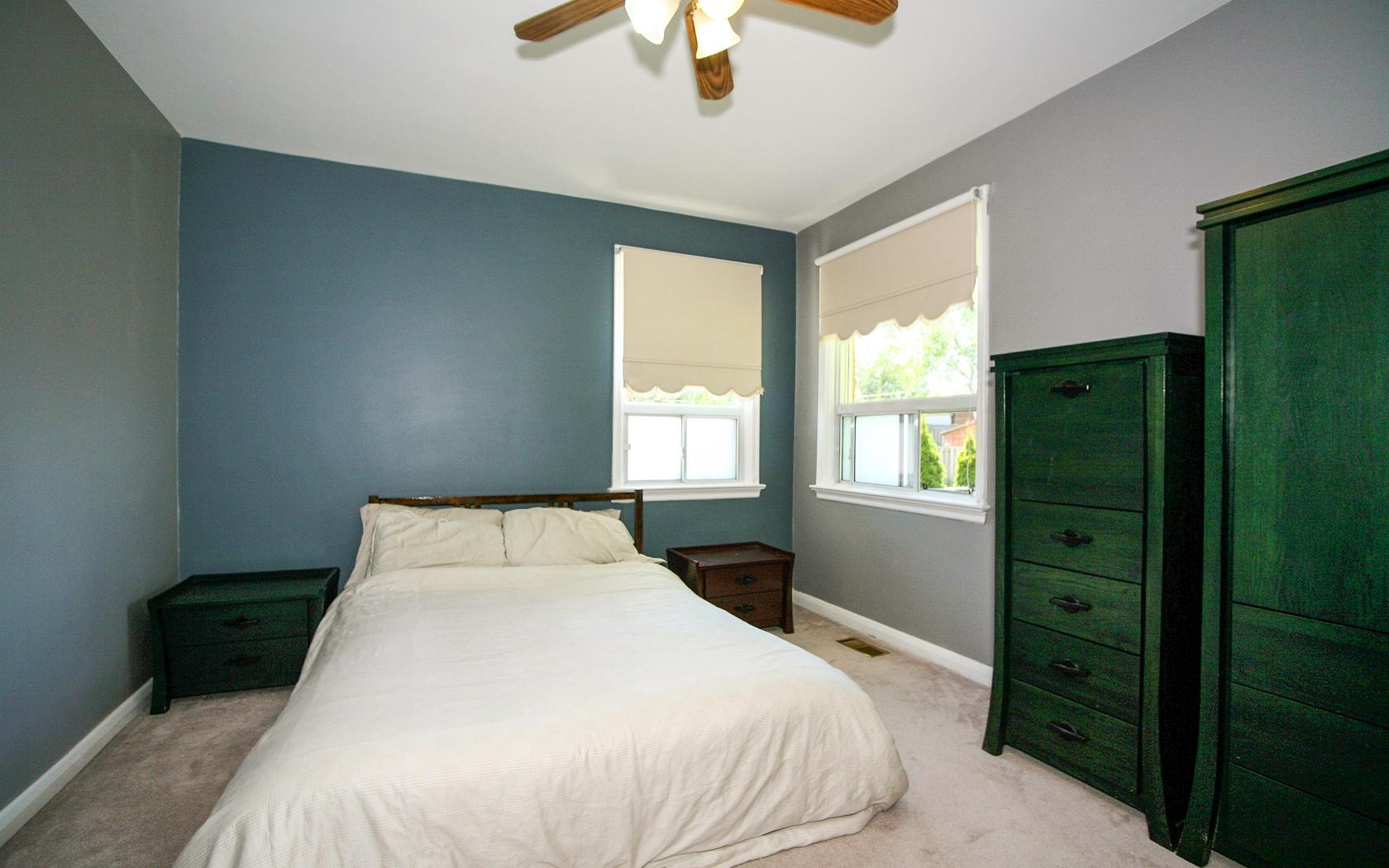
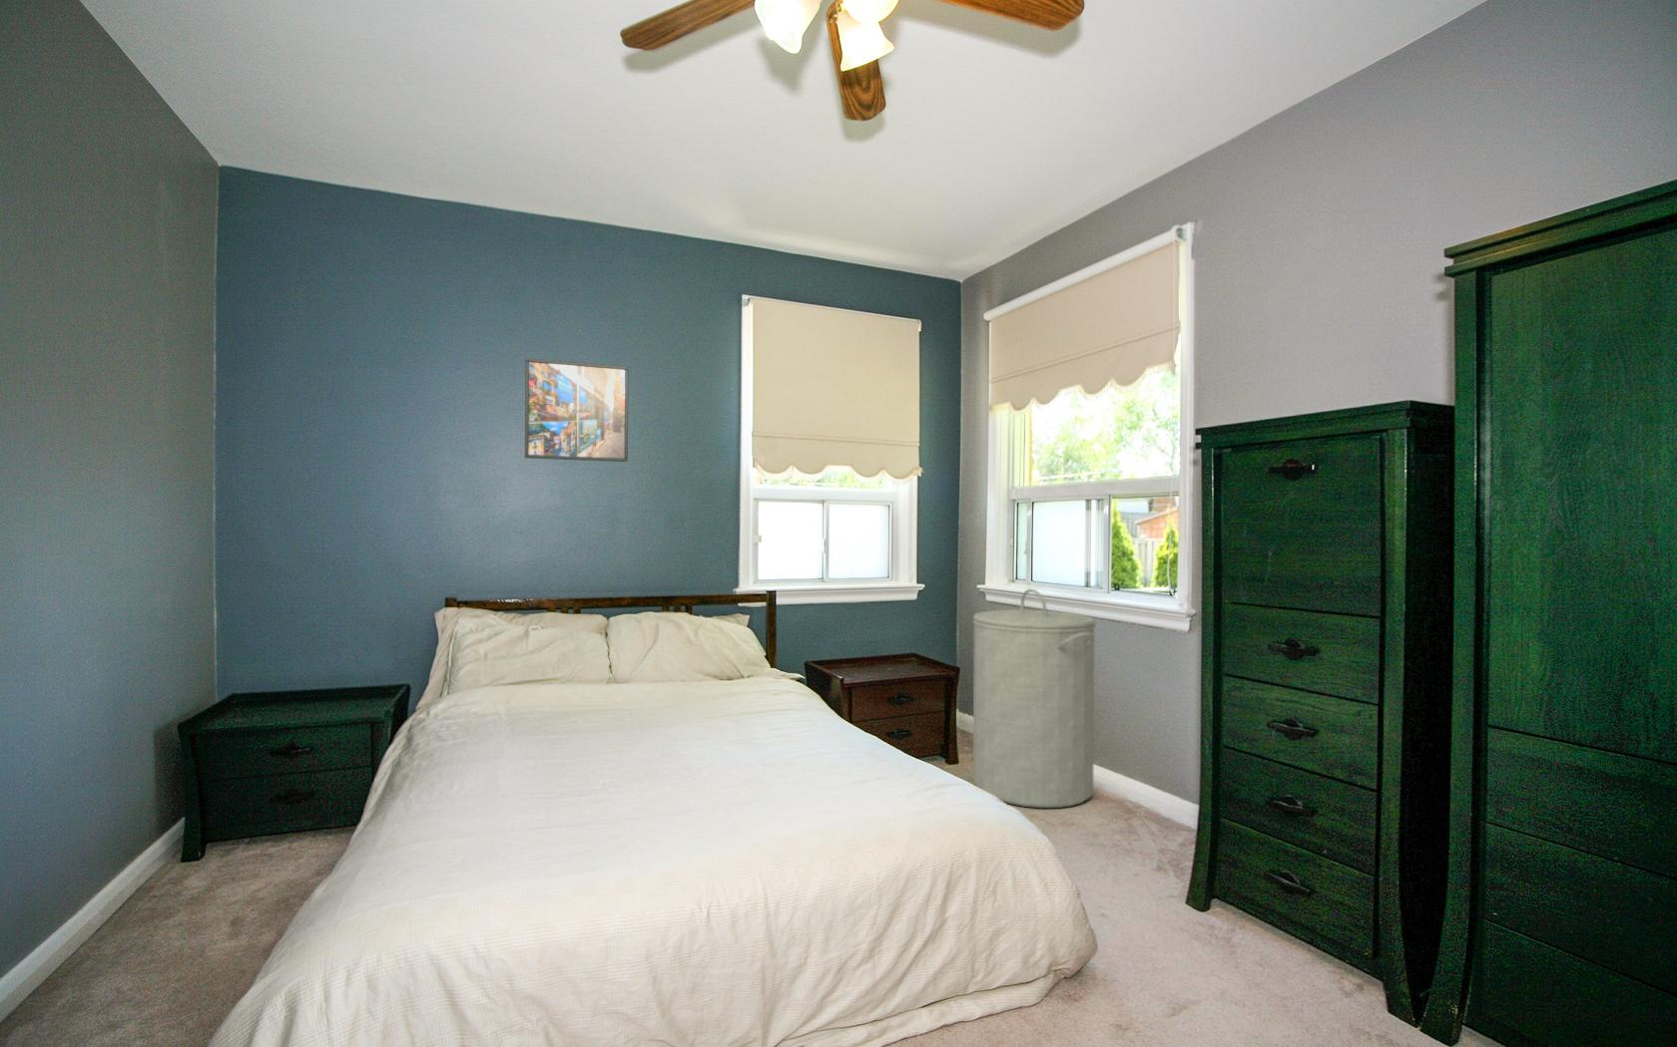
+ laundry hamper (1032, 688)
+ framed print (577, 411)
